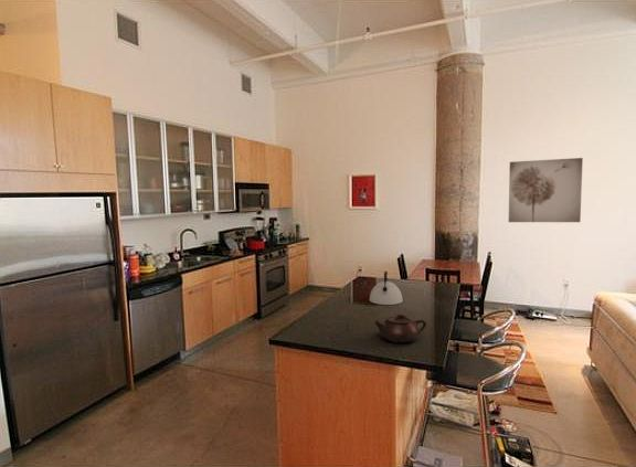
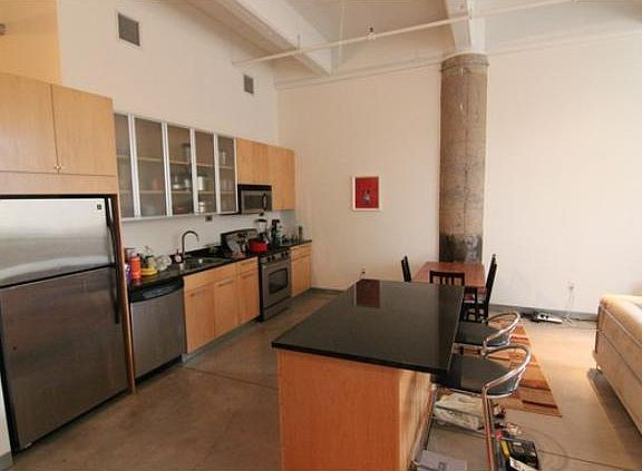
- kettle (385, 286)
- wall art (543, 191)
- teapot (400, 326)
